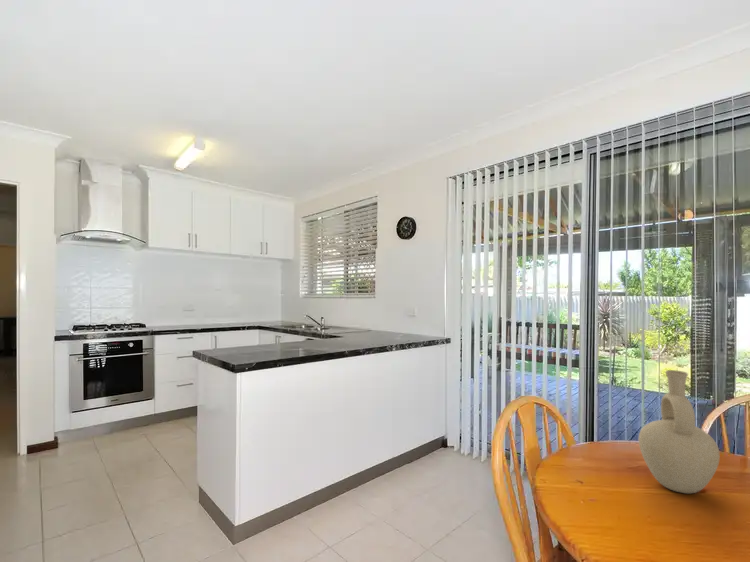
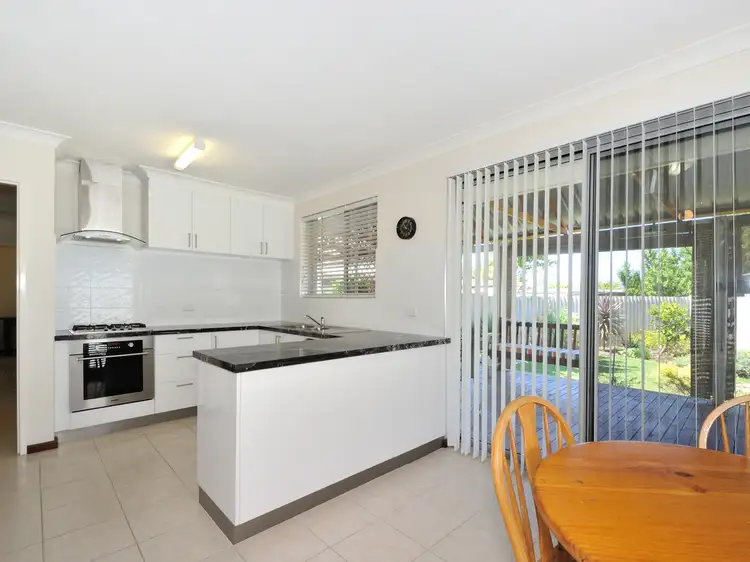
- vase (676, 429)
